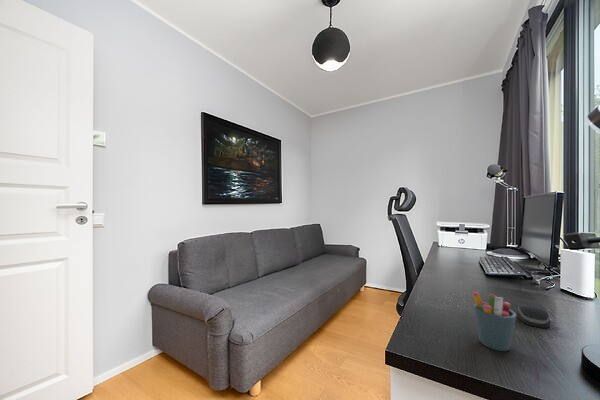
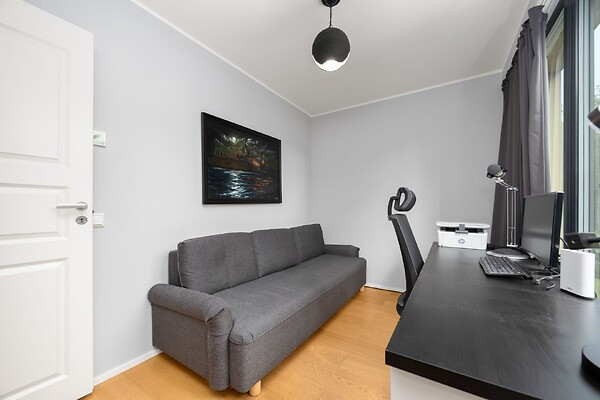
- computer mouse (532, 312)
- pen holder (493, 317)
